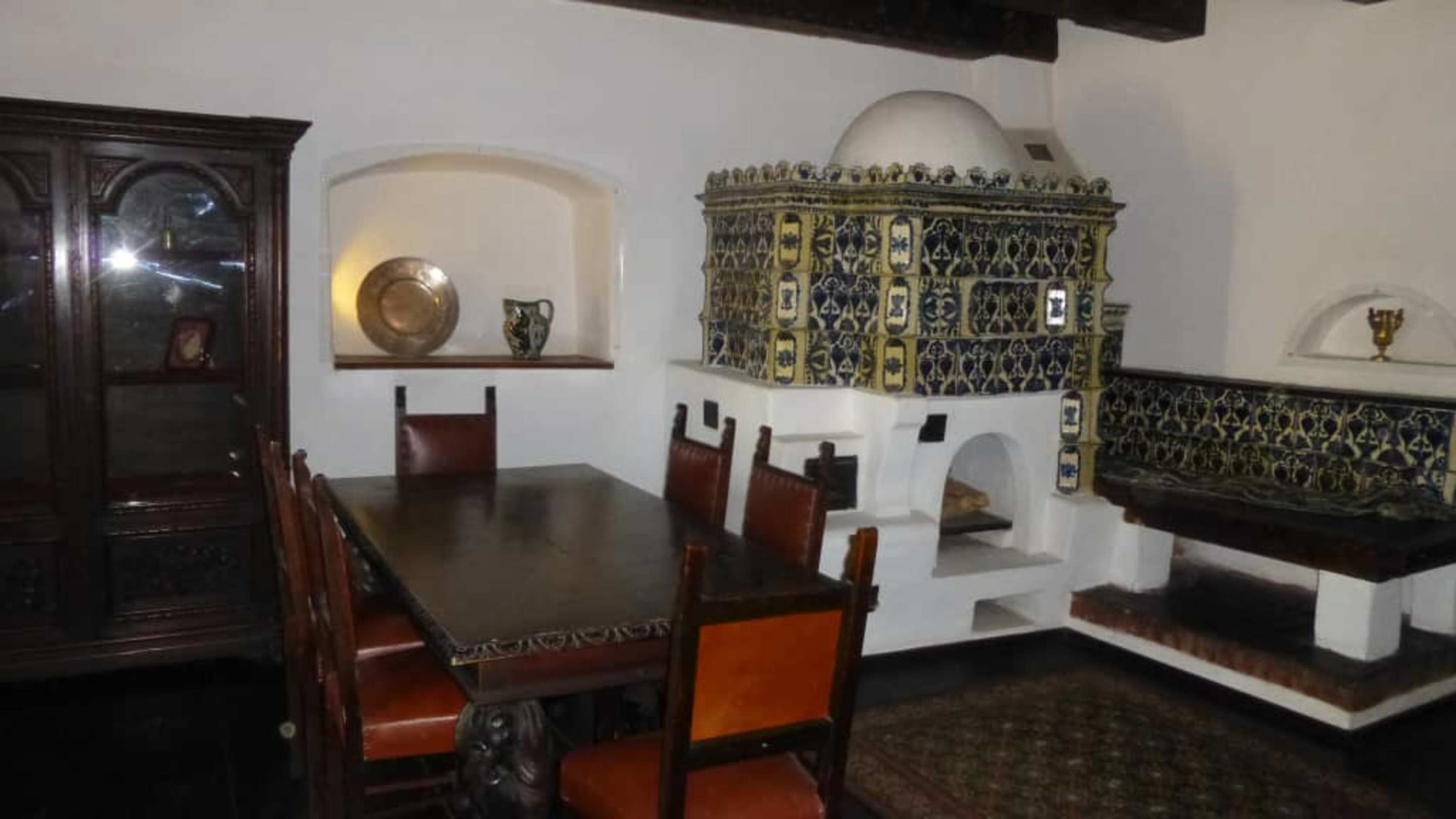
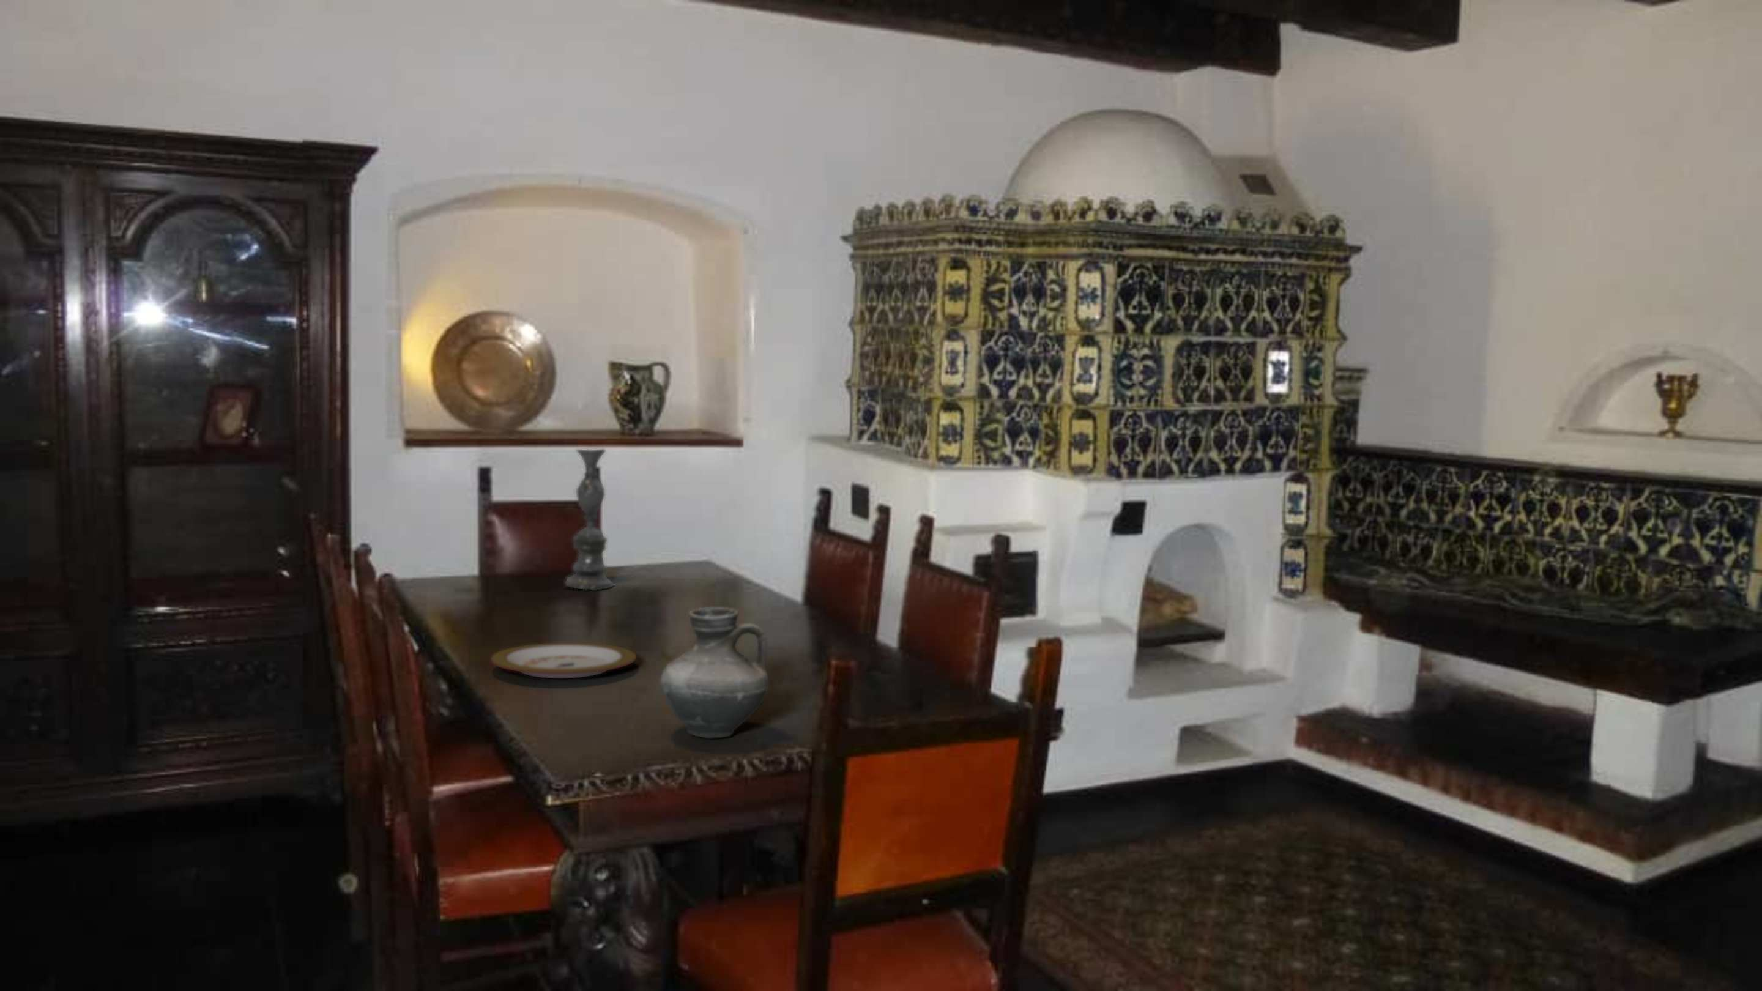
+ decorative plate (564, 662)
+ candlestick (592, 517)
+ ceramic pitcher (714, 673)
